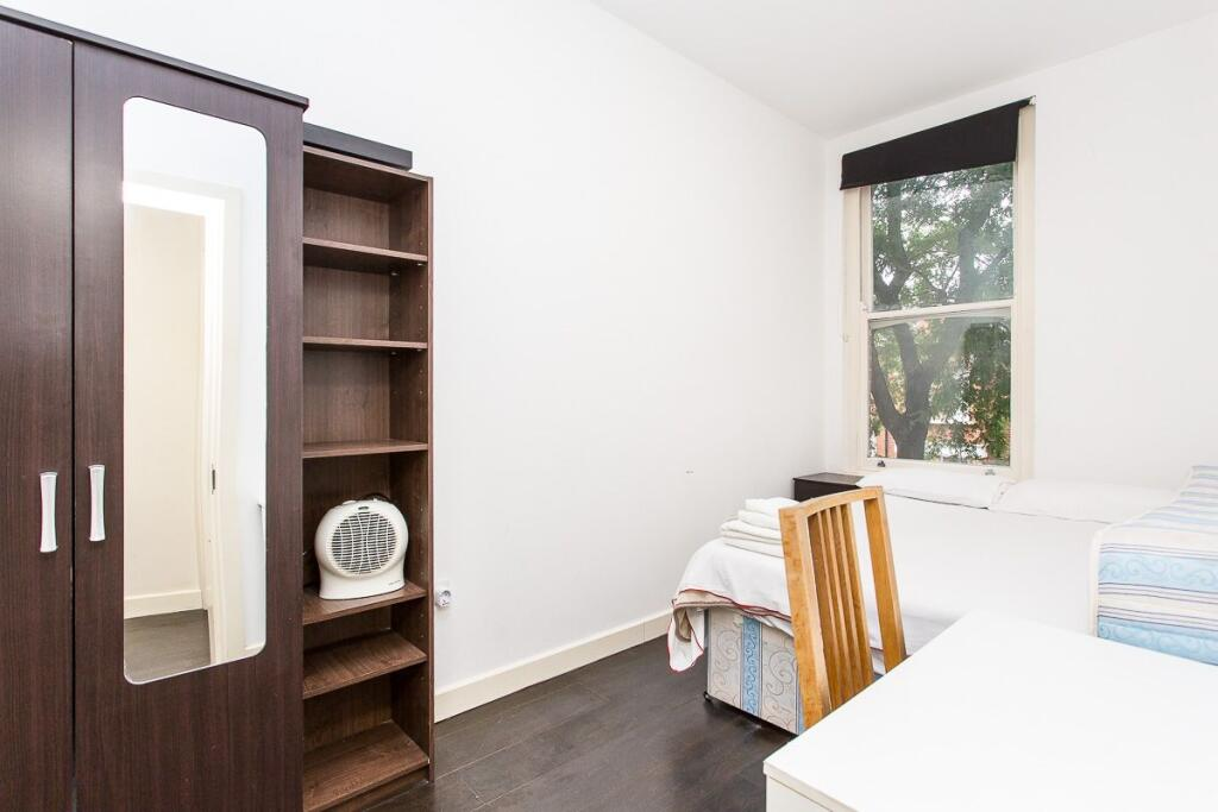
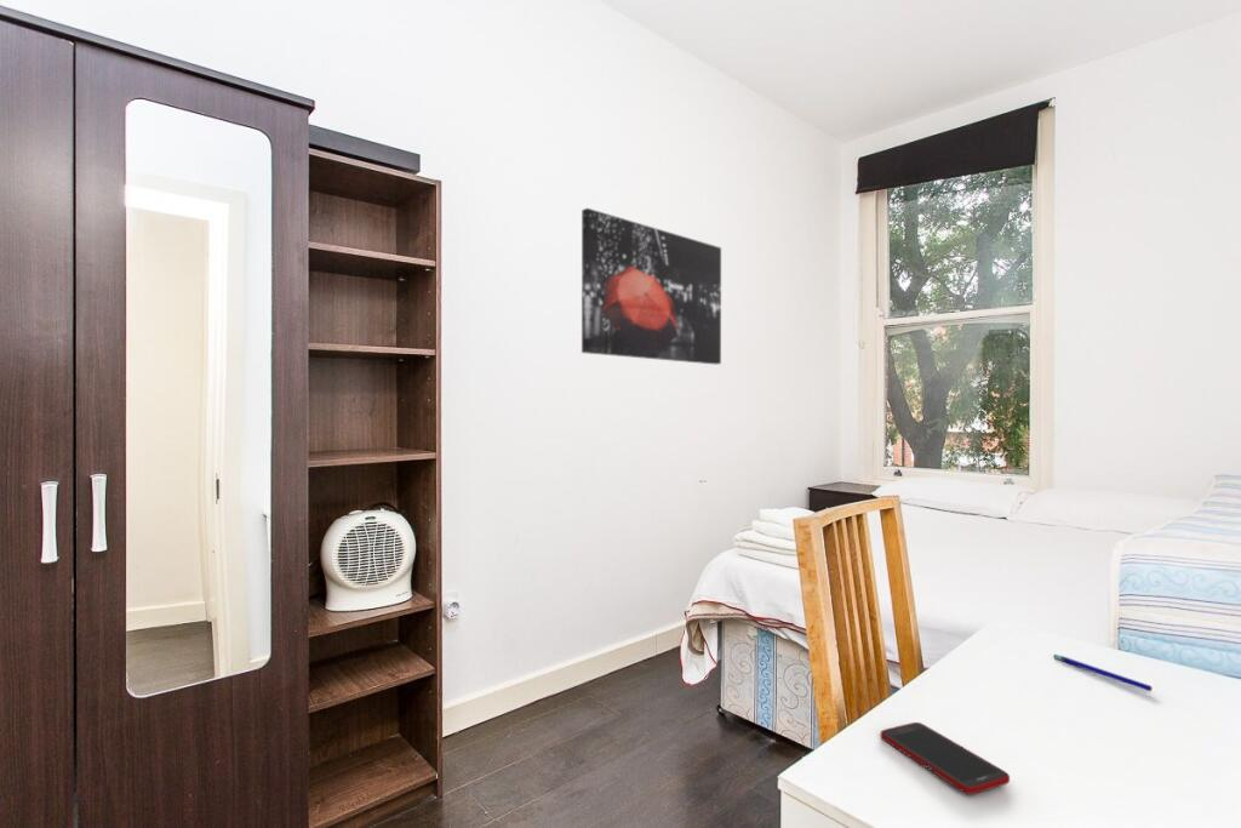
+ cell phone (940, 755)
+ pen (1099, 670)
+ wall art (658, 295)
